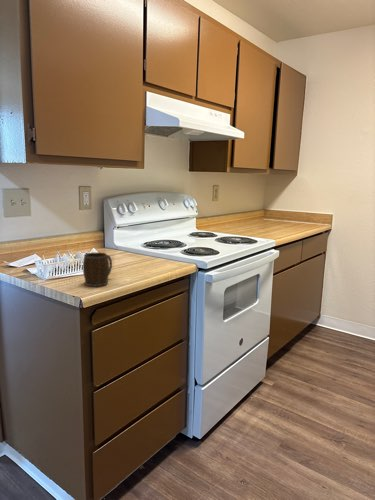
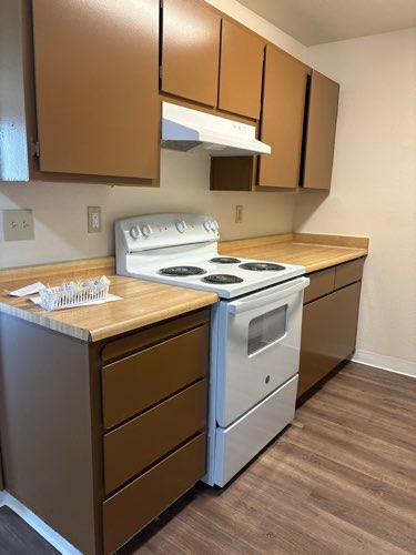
- mug (100, 267)
